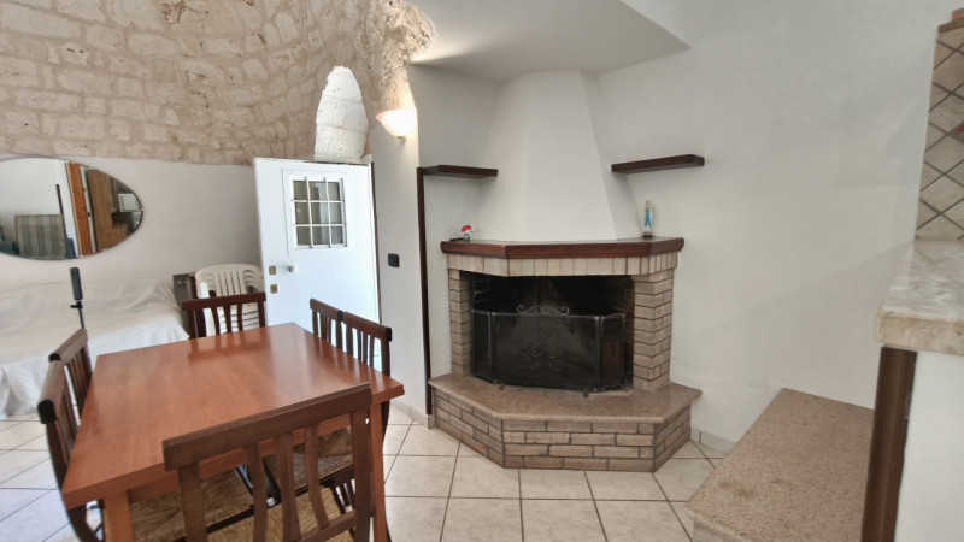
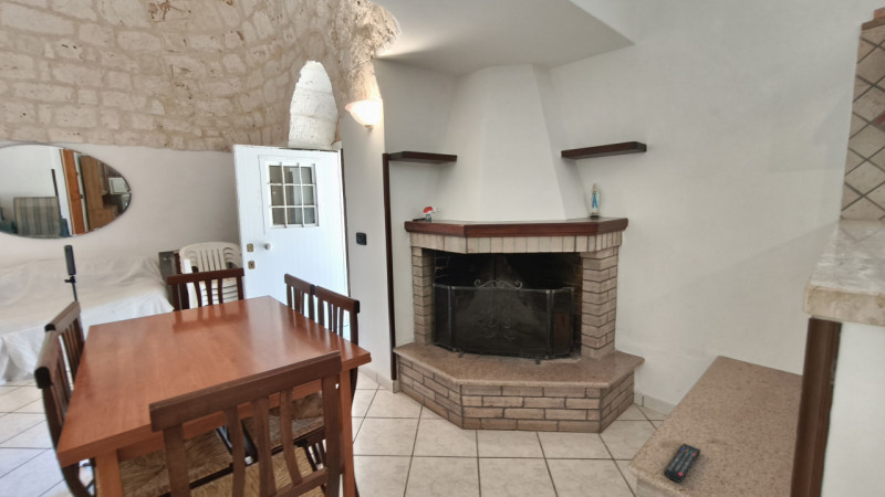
+ remote control (683, 462)
